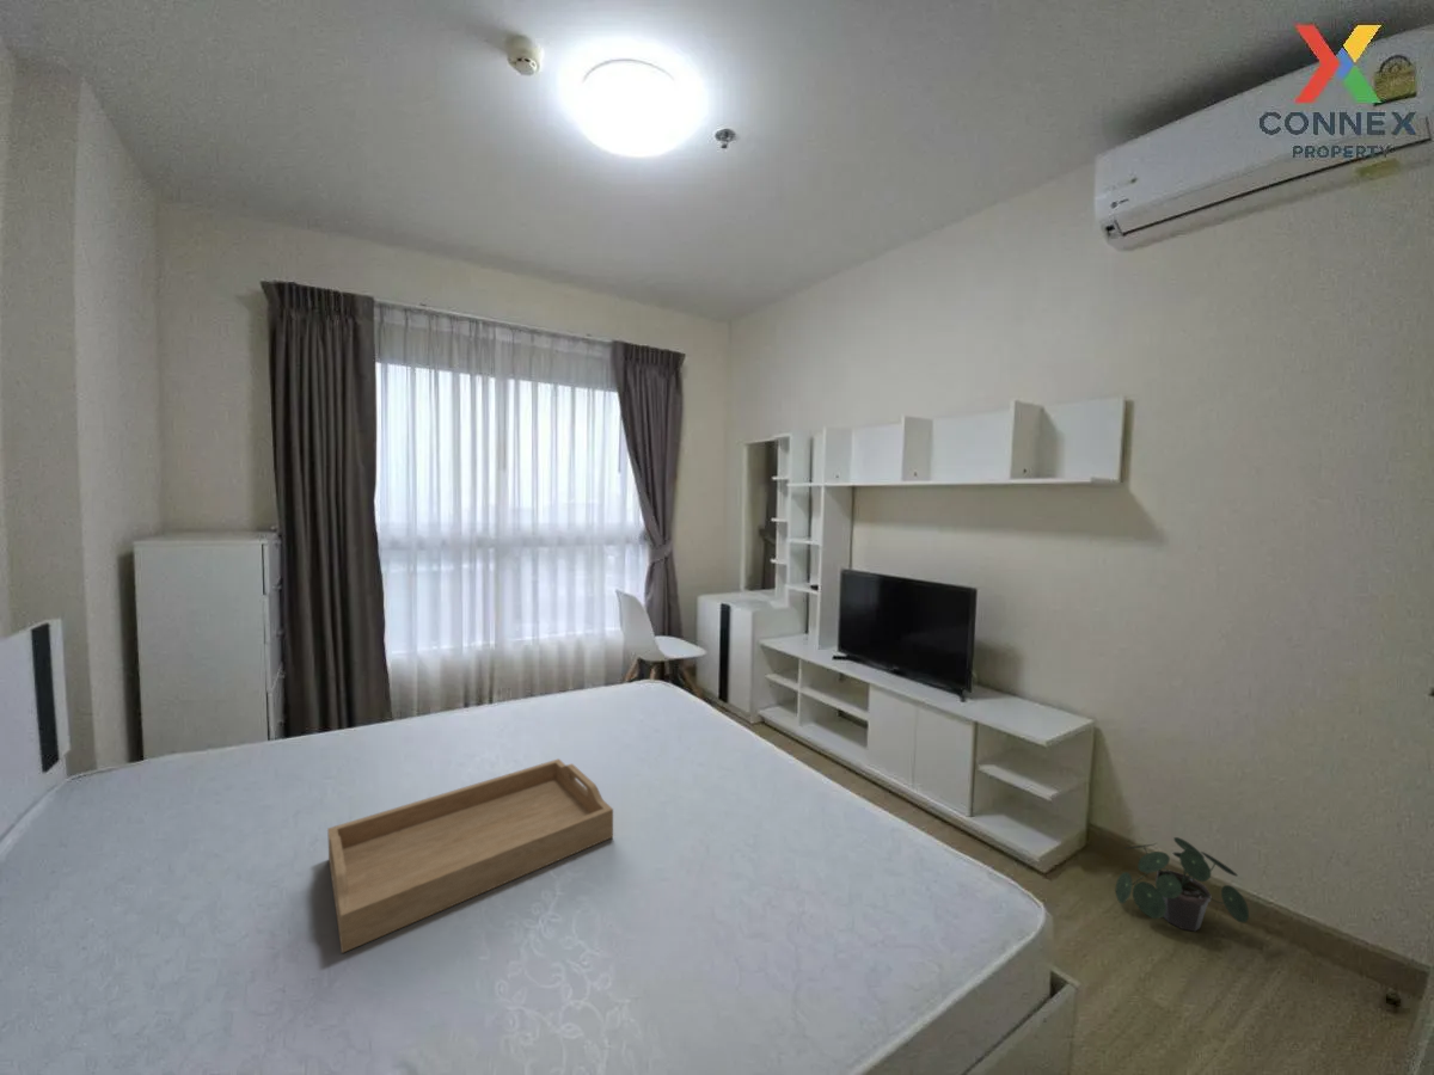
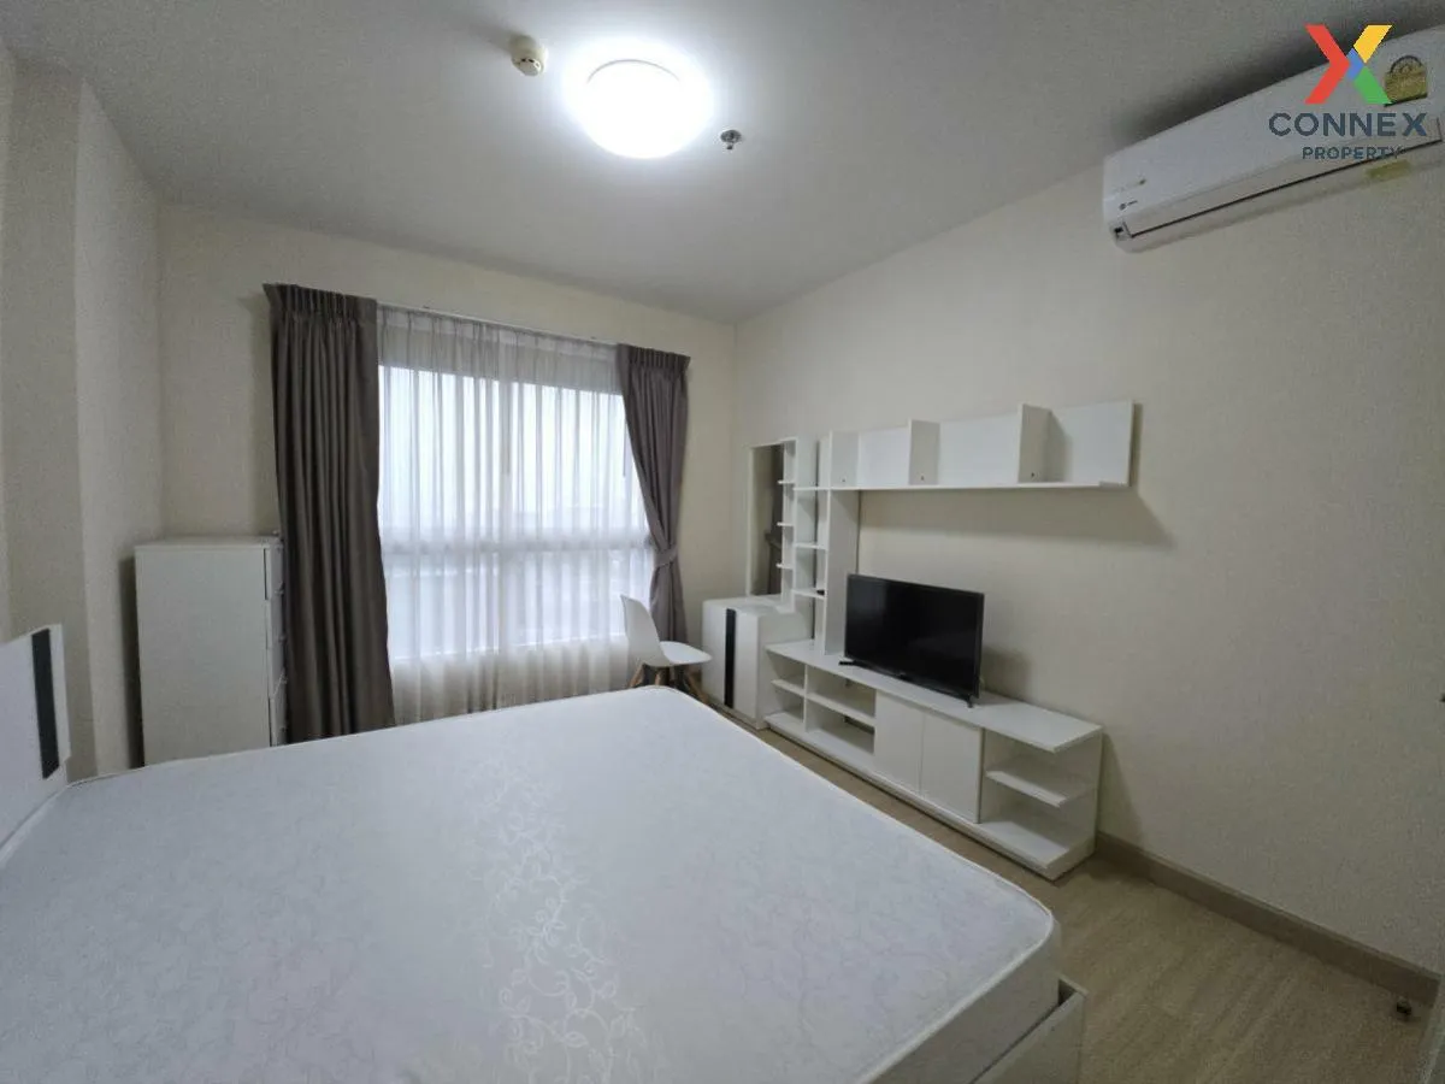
- potted plant (1177, 880)
- serving tray (476, 828)
